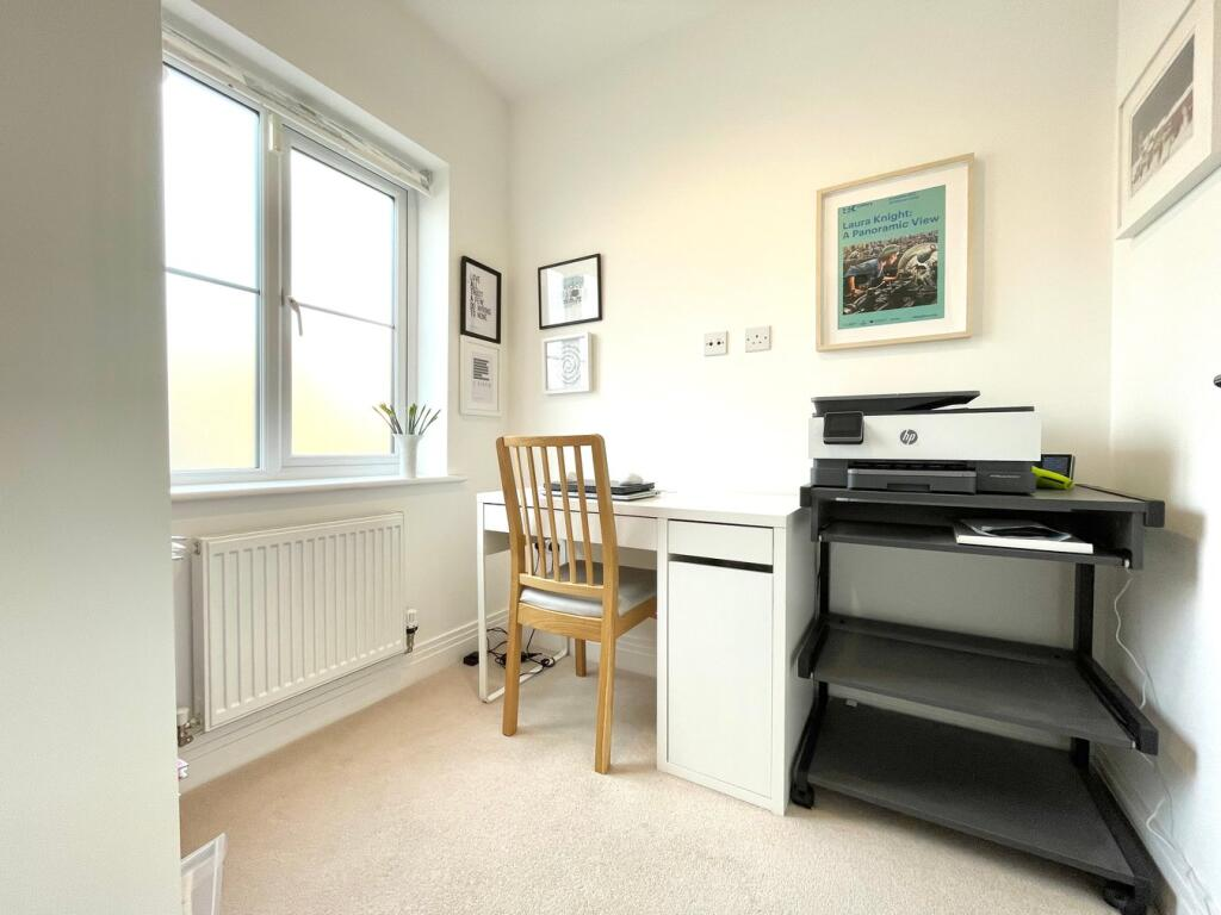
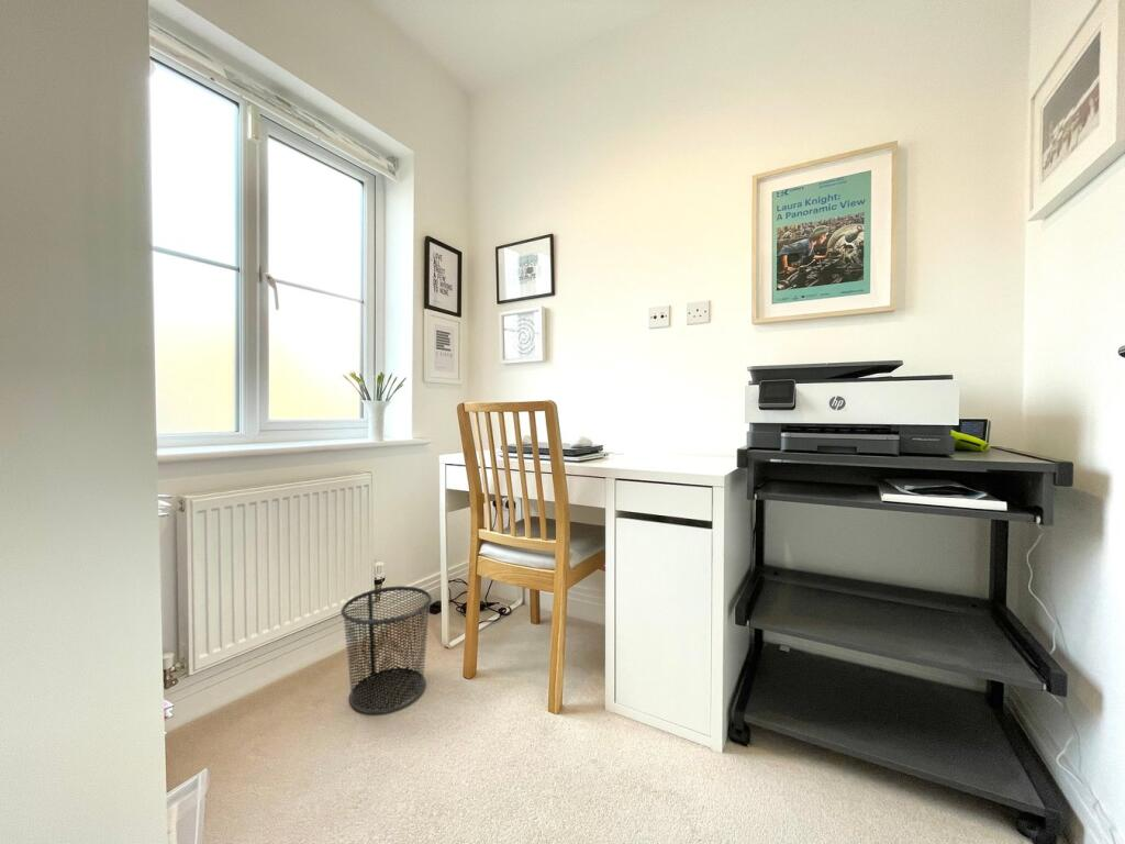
+ trash can (388, 646)
